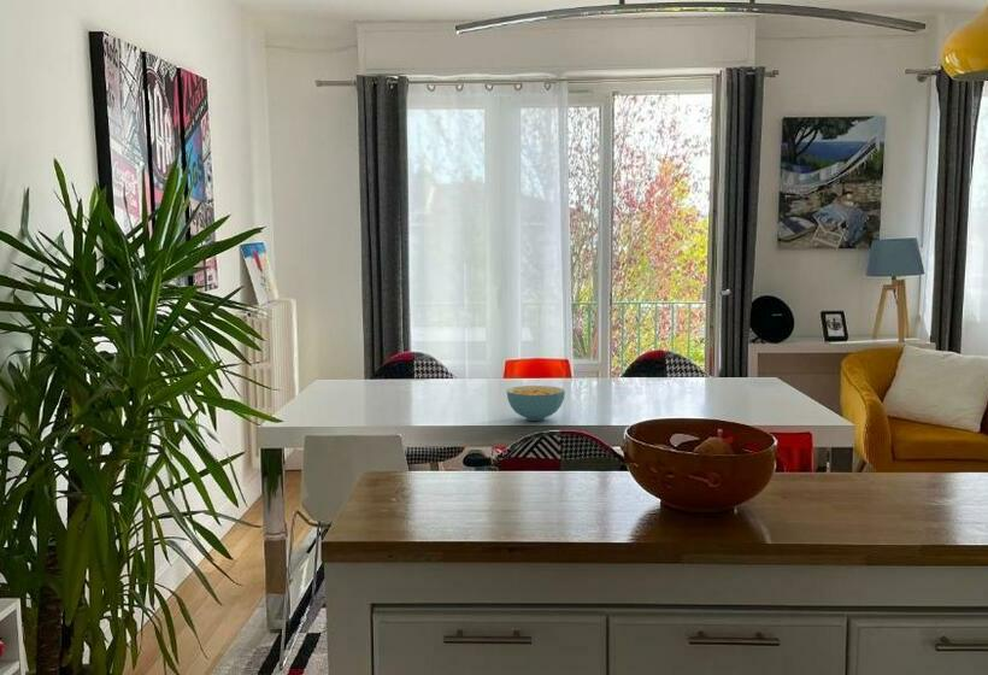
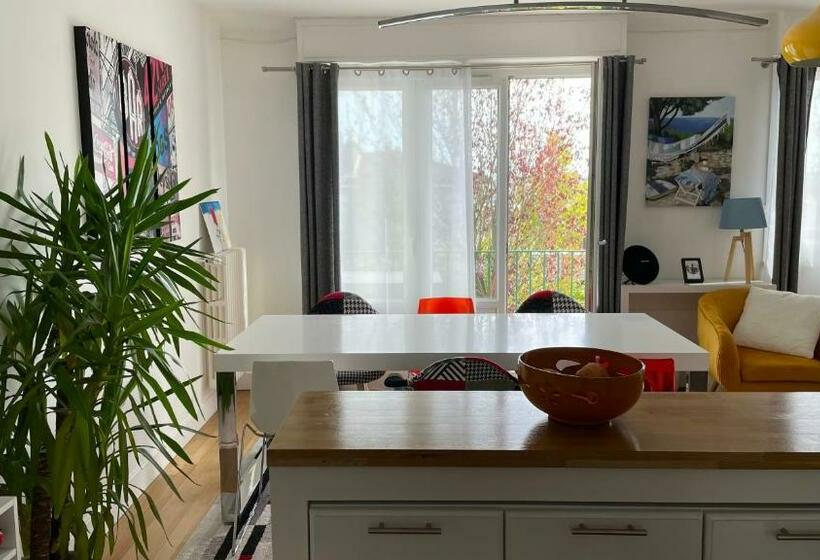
- cereal bowl (535, 404)
